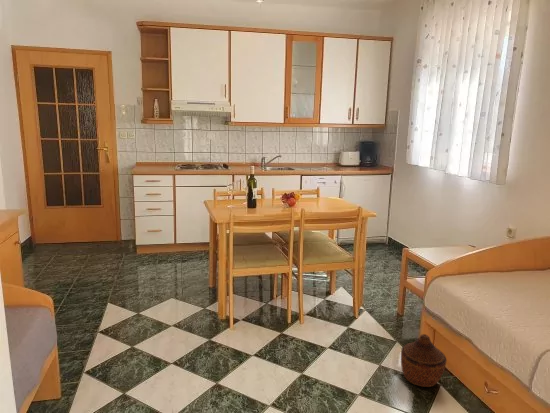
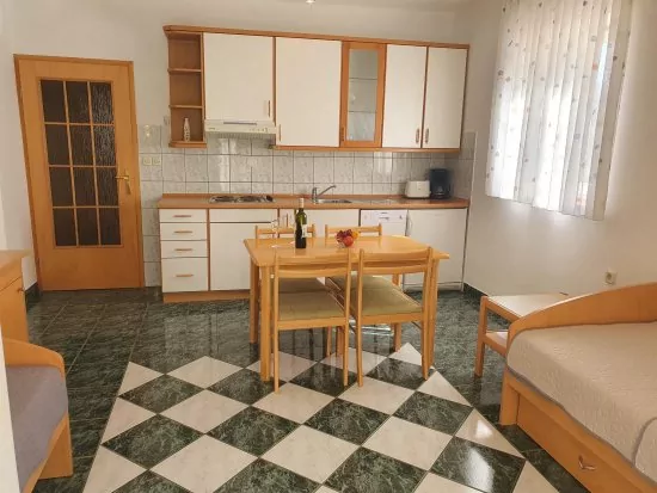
- woven basket (423, 357)
